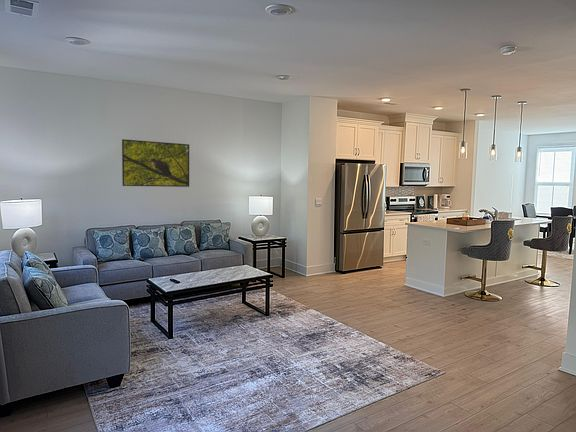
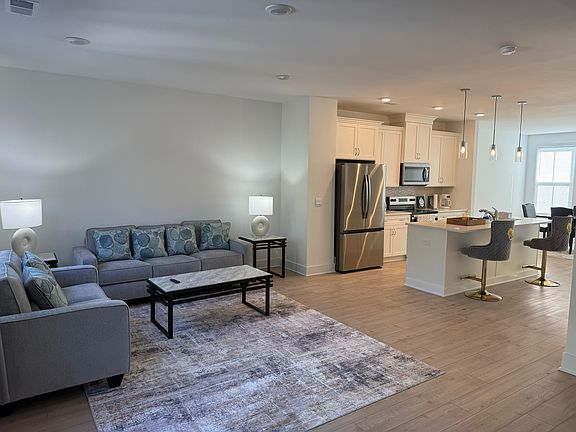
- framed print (157, 164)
